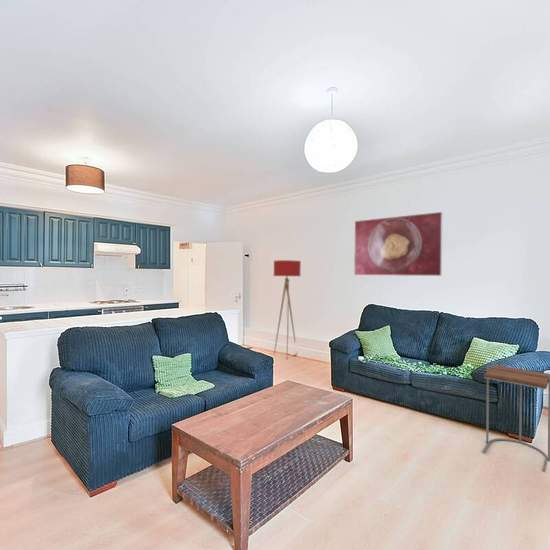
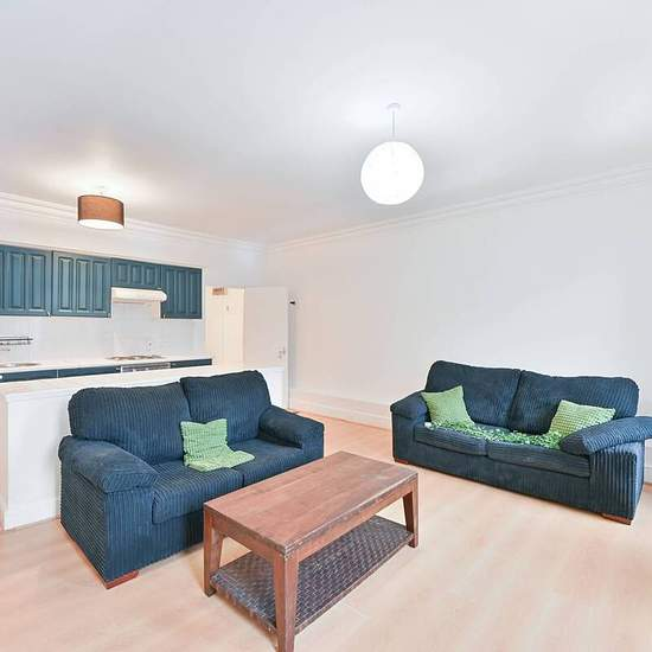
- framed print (394, 246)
- floor lamp (288, 307)
- side table (519, 411)
